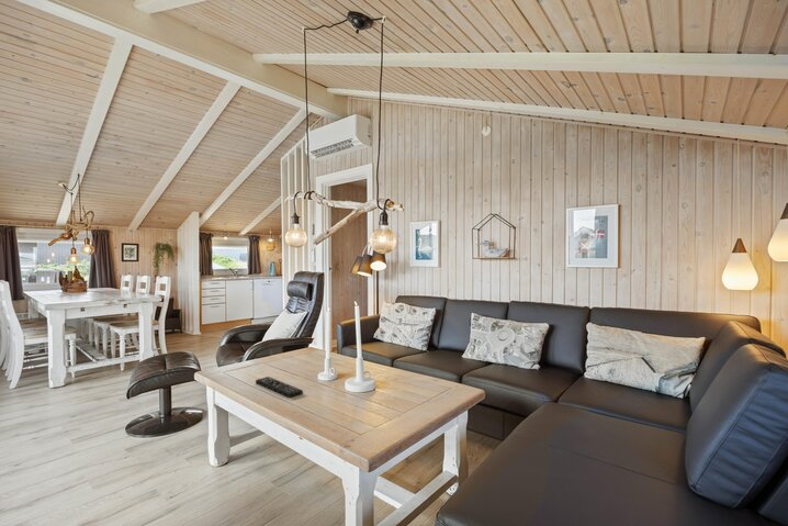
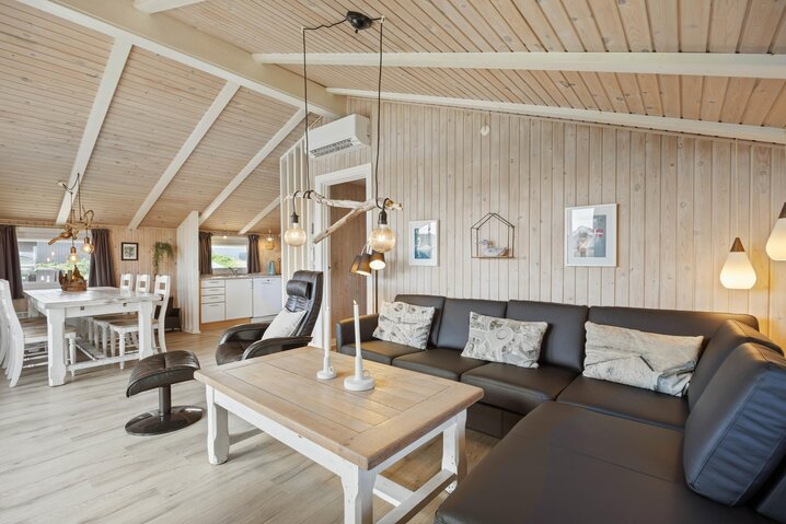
- remote control (278, 385)
